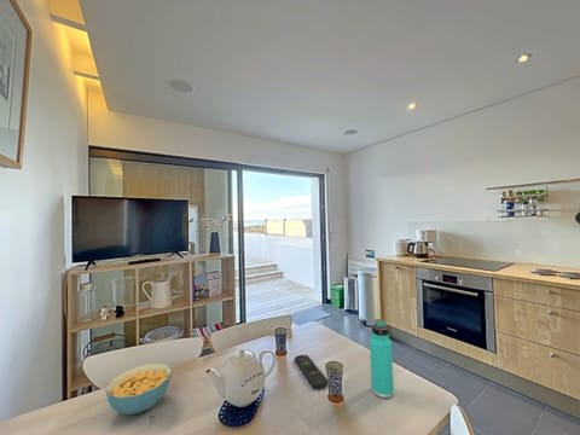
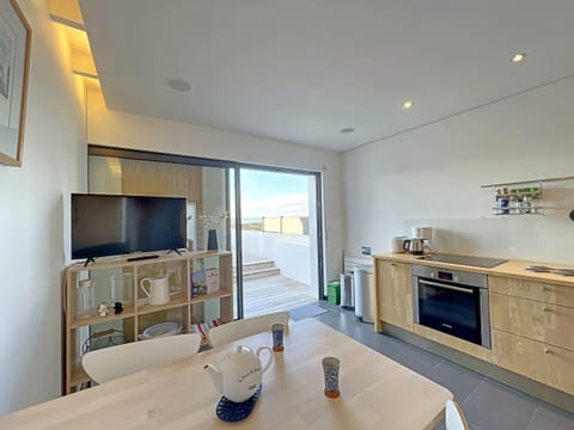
- cereal bowl (140, 392)
- remote control (309, 370)
- thermos bottle (381, 355)
